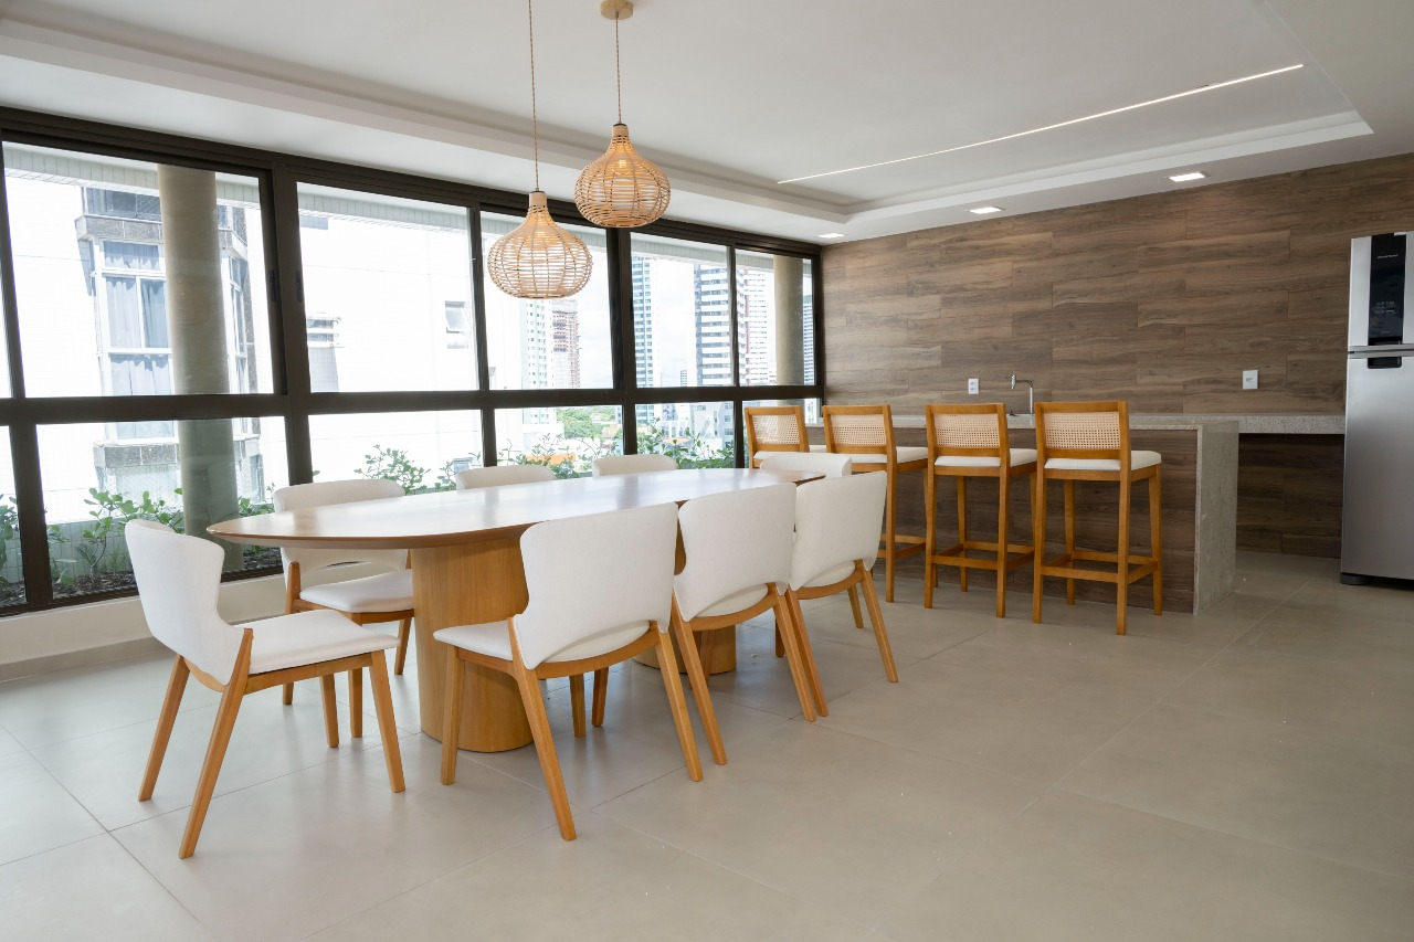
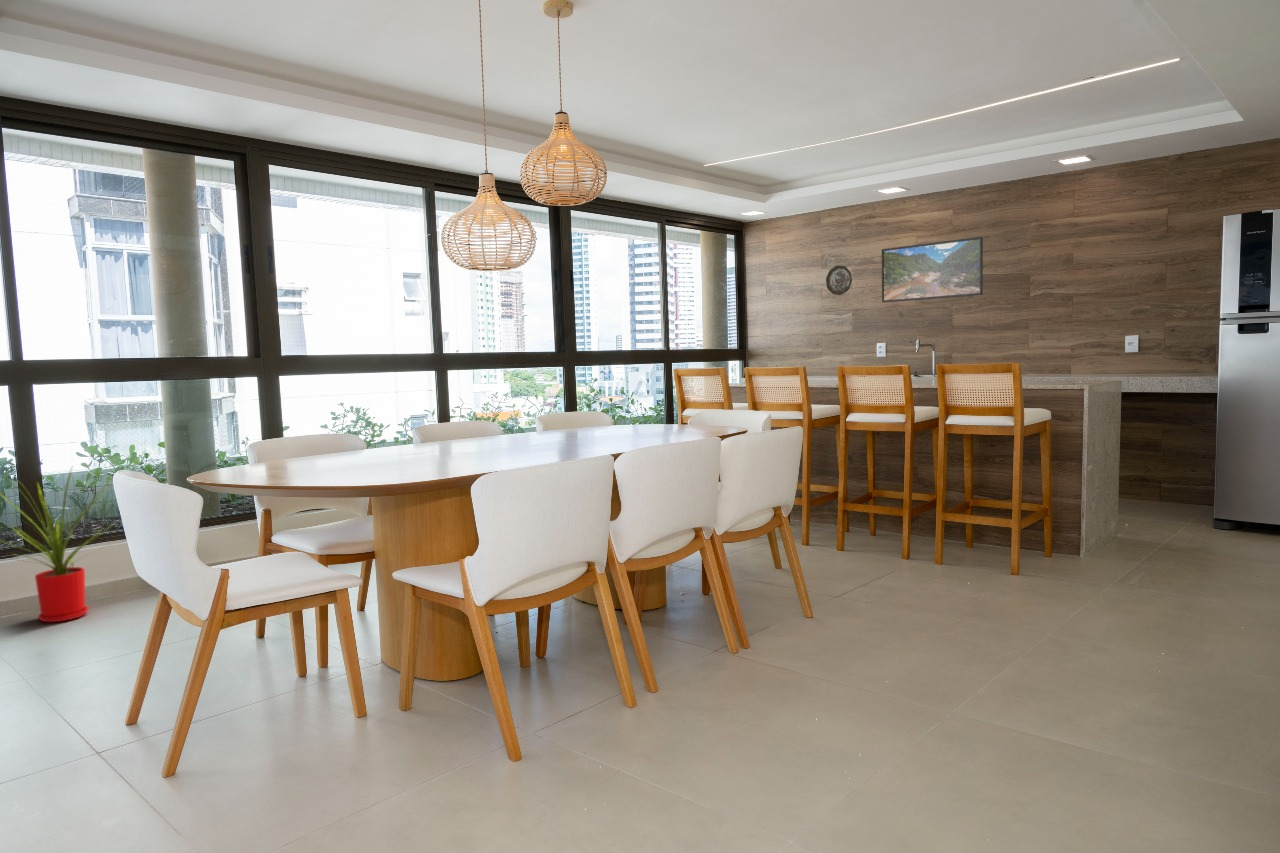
+ house plant (57, 543)
+ decorative plate (839, 280)
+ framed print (930, 271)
